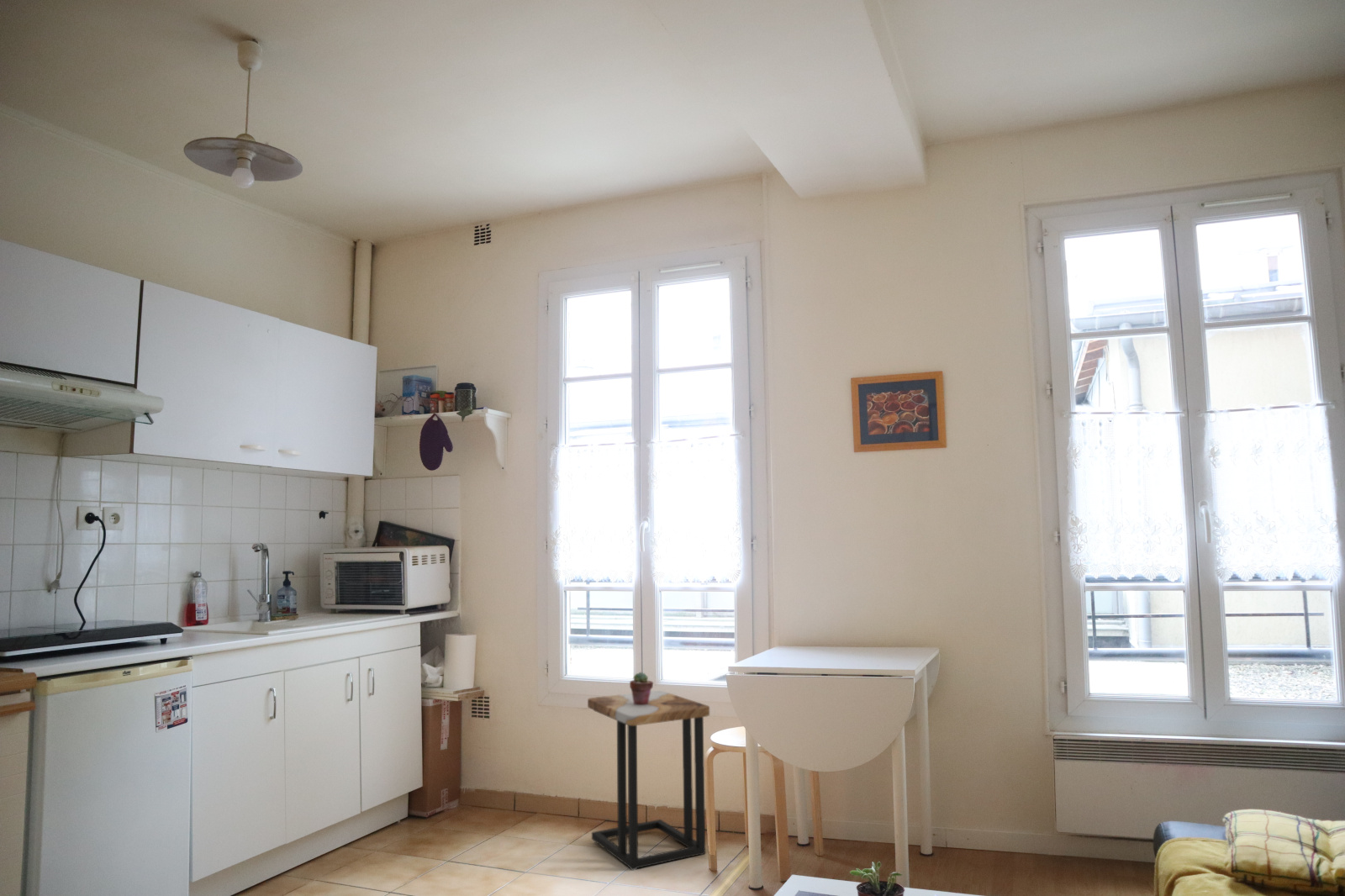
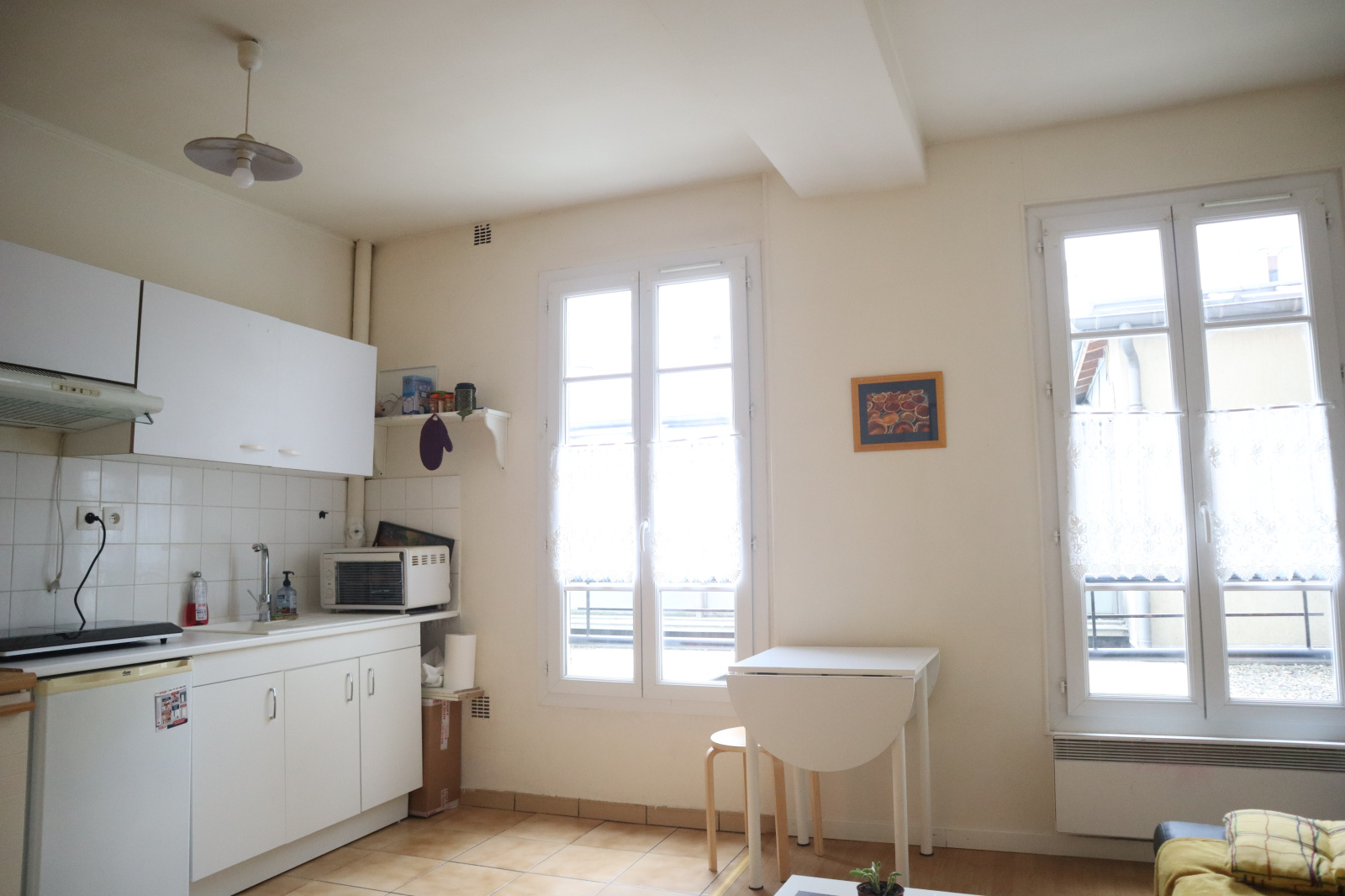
- side table (636, 774)
- potted succulent (641, 687)
